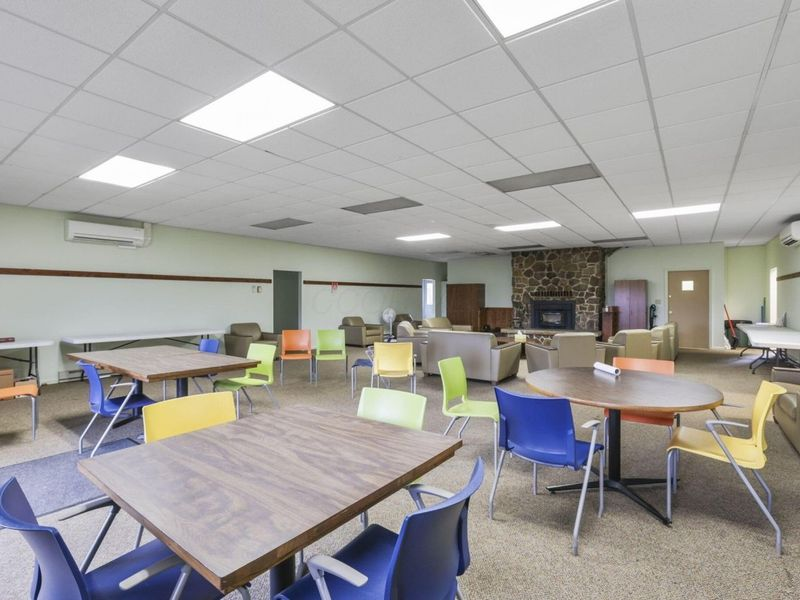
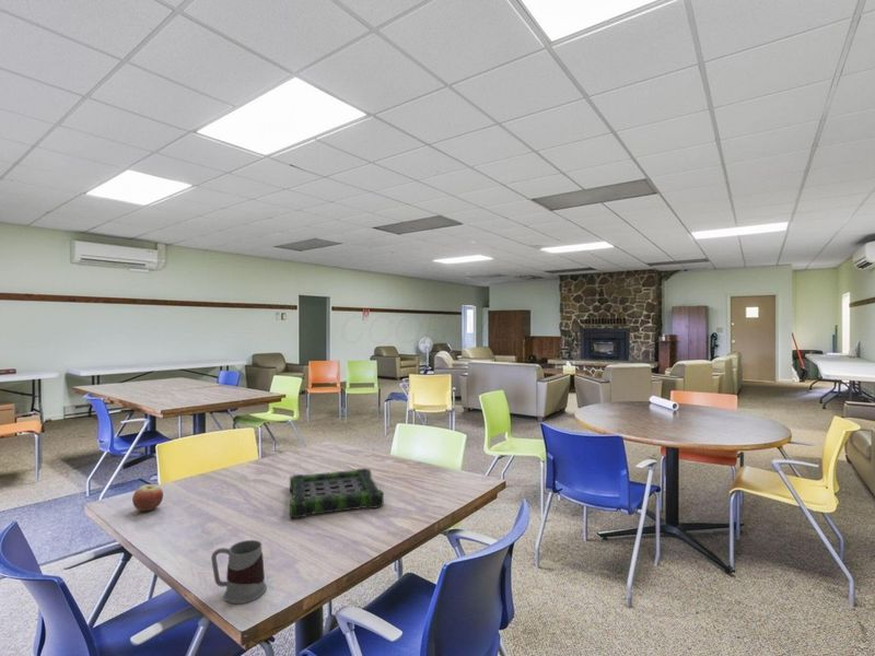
+ mug (238, 570)
+ plant pot (334, 490)
+ apple (148, 496)
